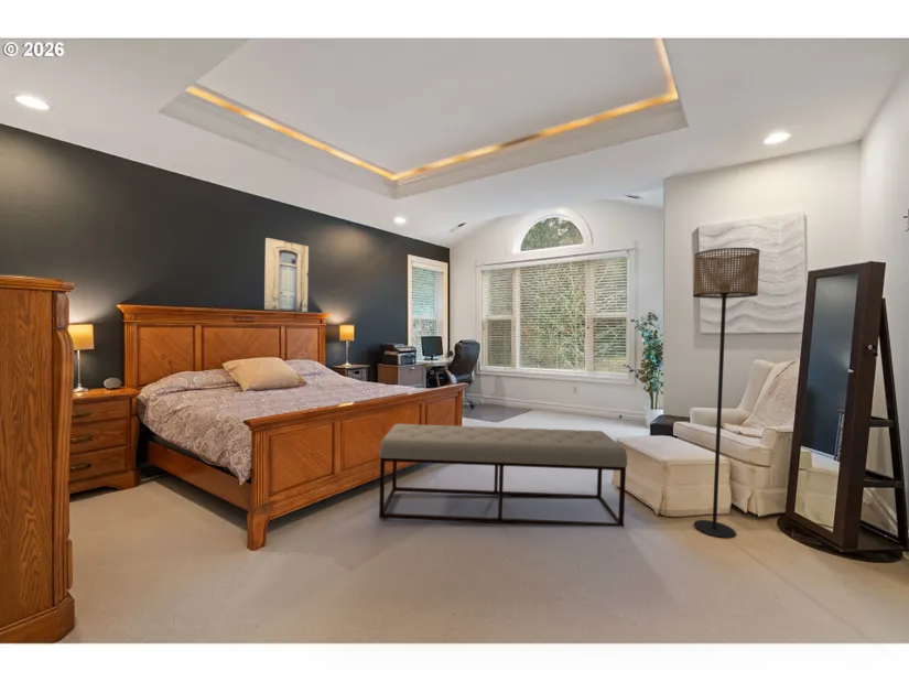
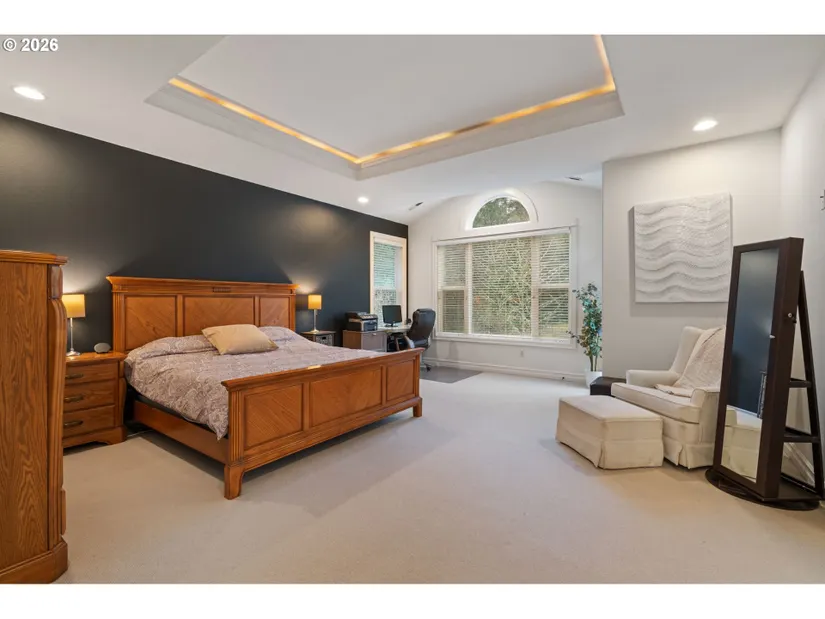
- wall art (286, 275)
- bench (497, 470)
- floor lamp (719, 392)
